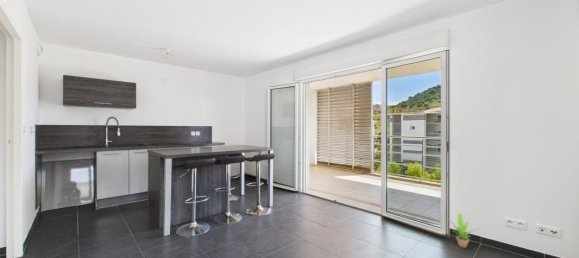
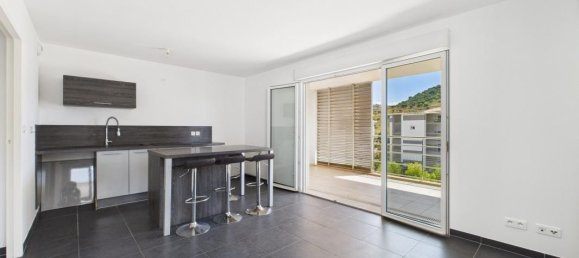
- potted plant (463, 232)
